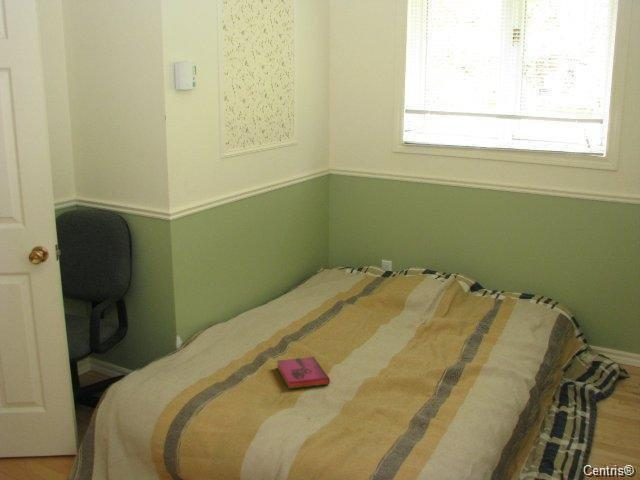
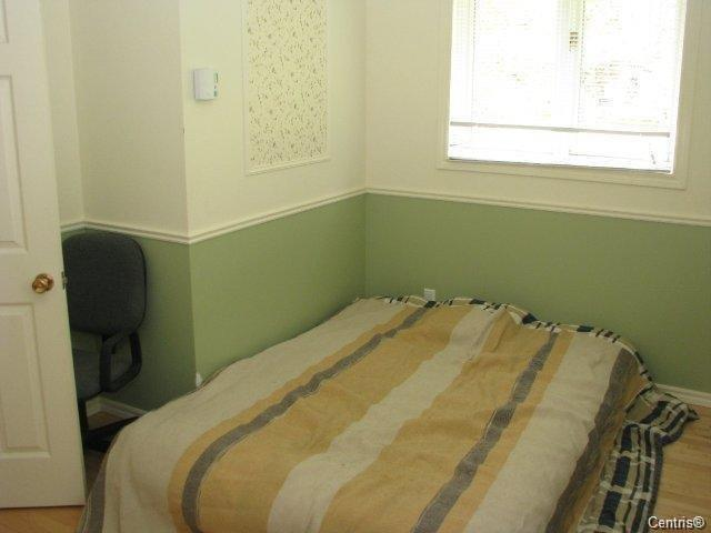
- hardback book (302, 372)
